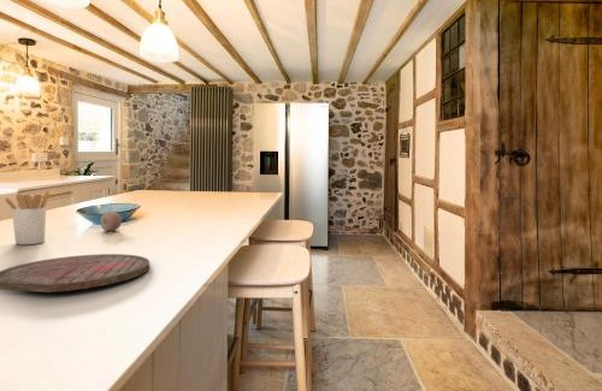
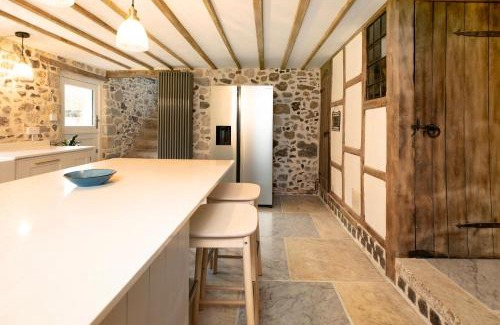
- fruit (111, 220)
- utensil holder (29, 217)
- cutting board (77, 269)
